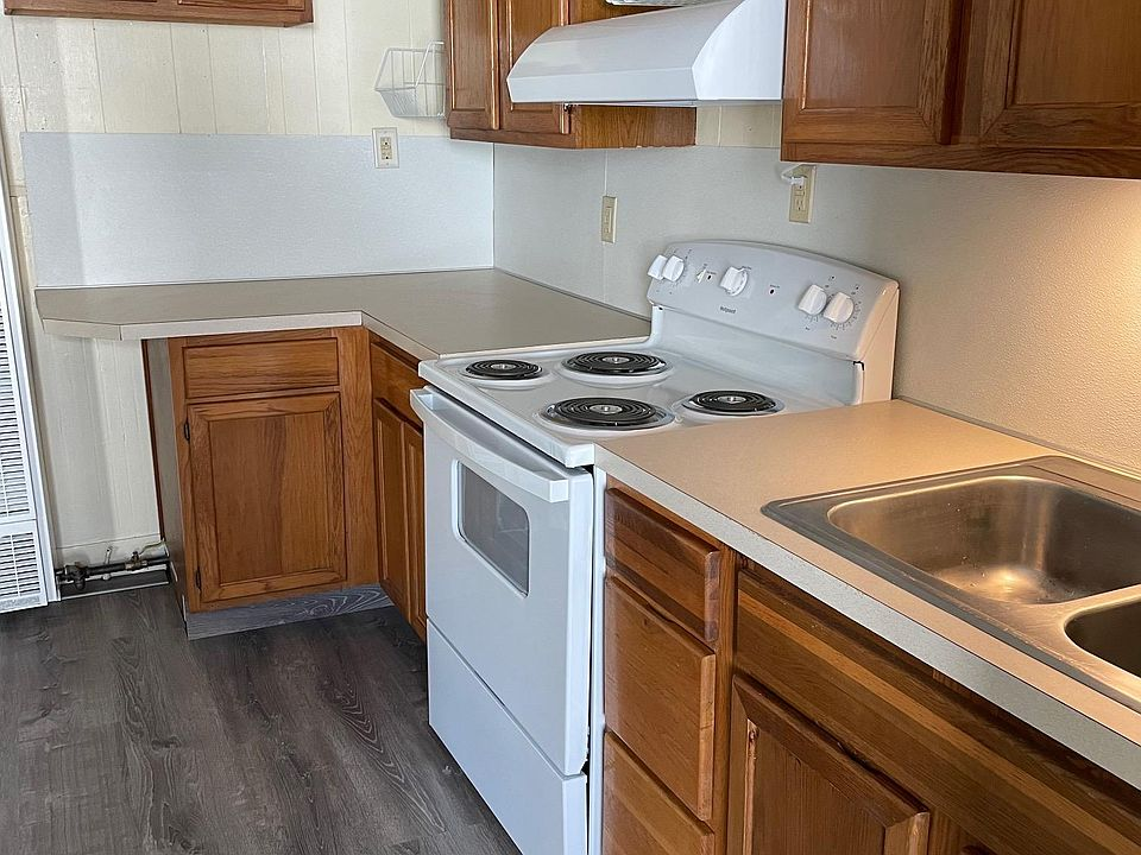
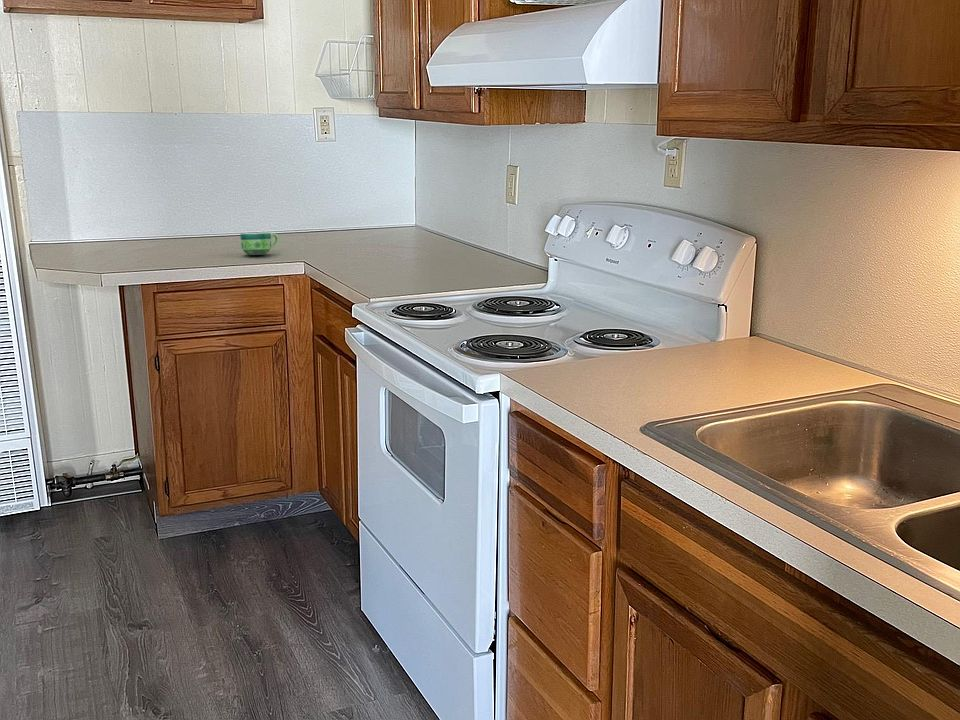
+ cup (259, 243)
